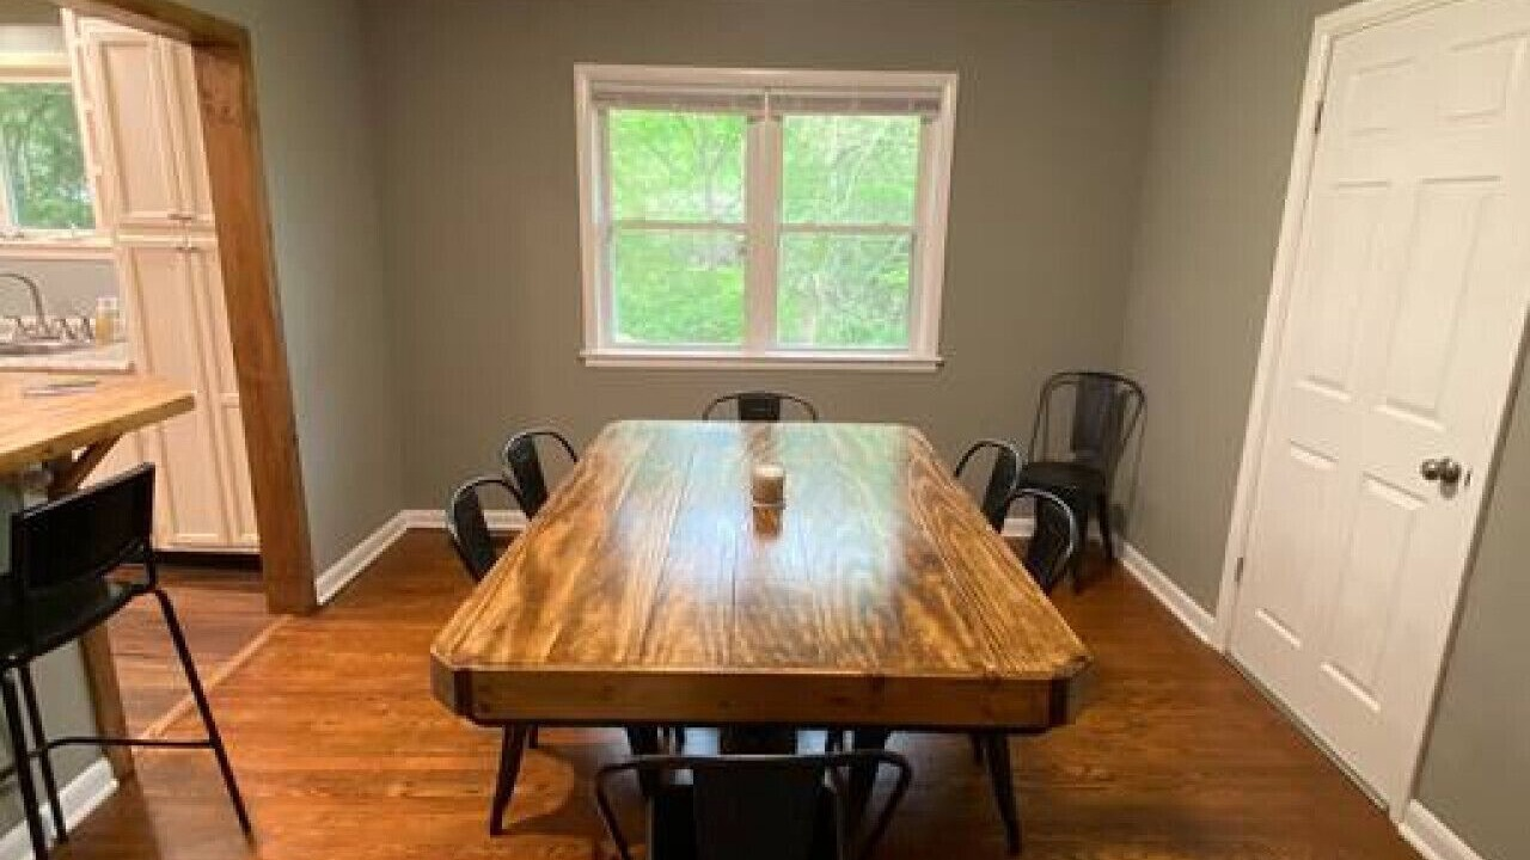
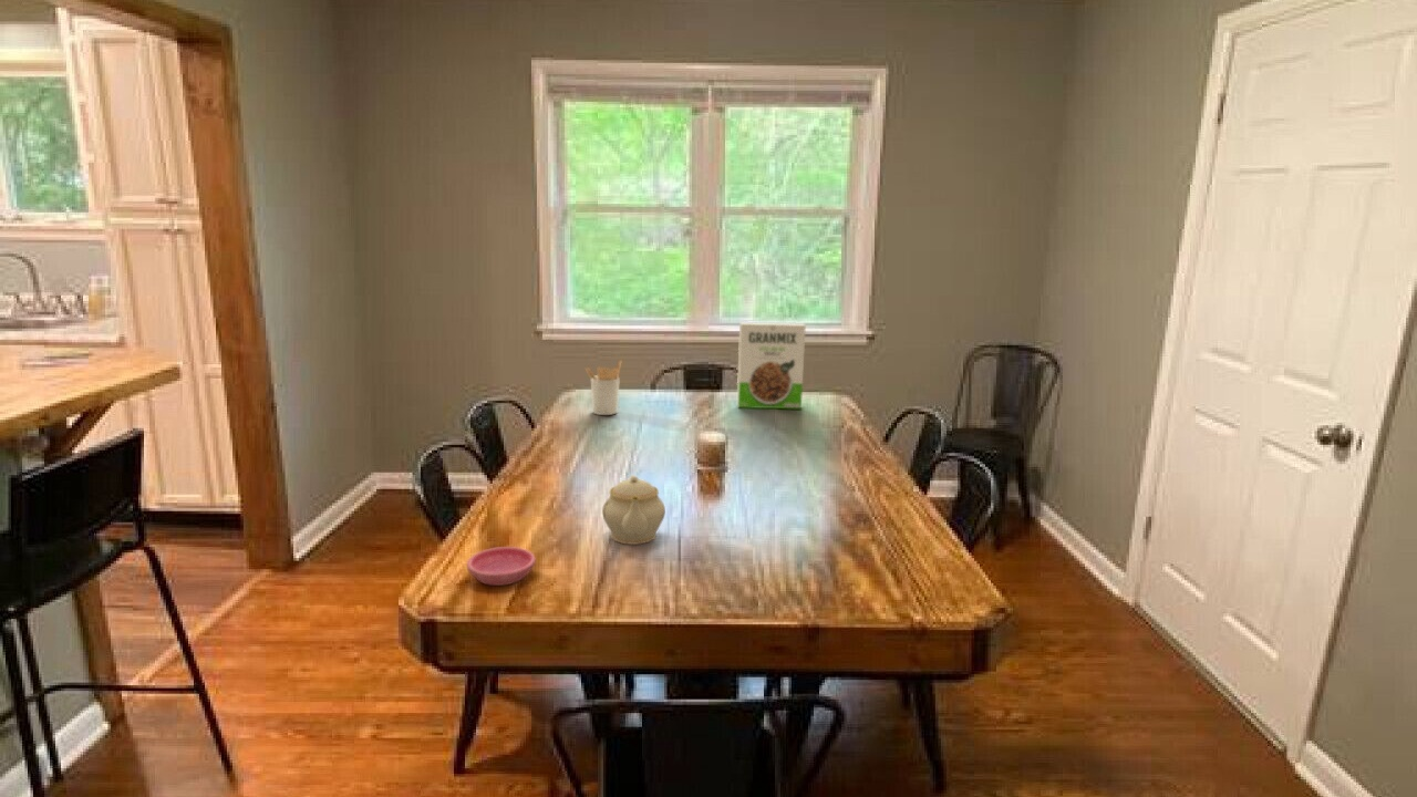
+ utensil holder (606, 387)
+ teapot (633, 505)
+ cereal box (770, 364)
+ saucer (501, 567)
